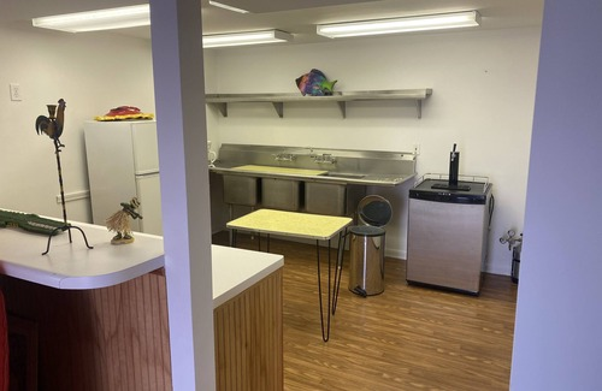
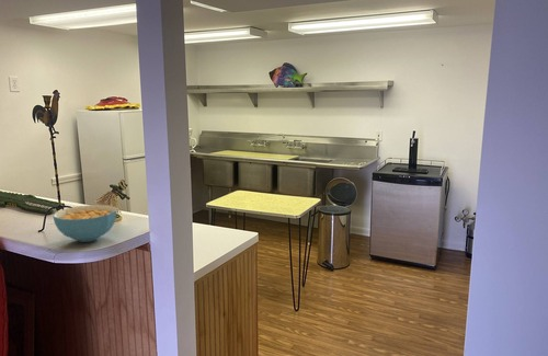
+ cereal bowl (87, 225)
